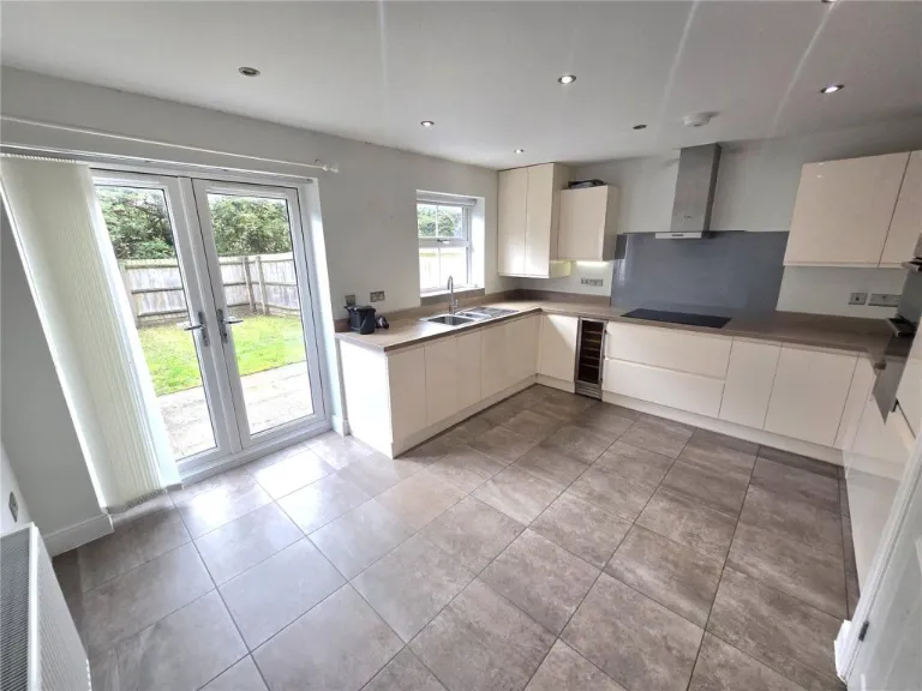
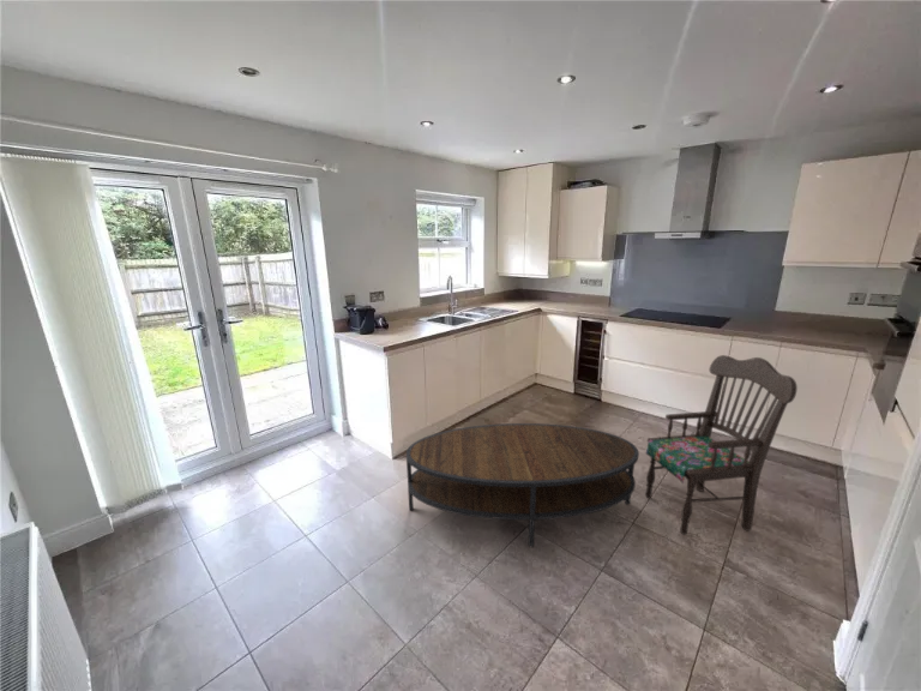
+ dining chair (706, 439)
+ coffee table (520, 477)
